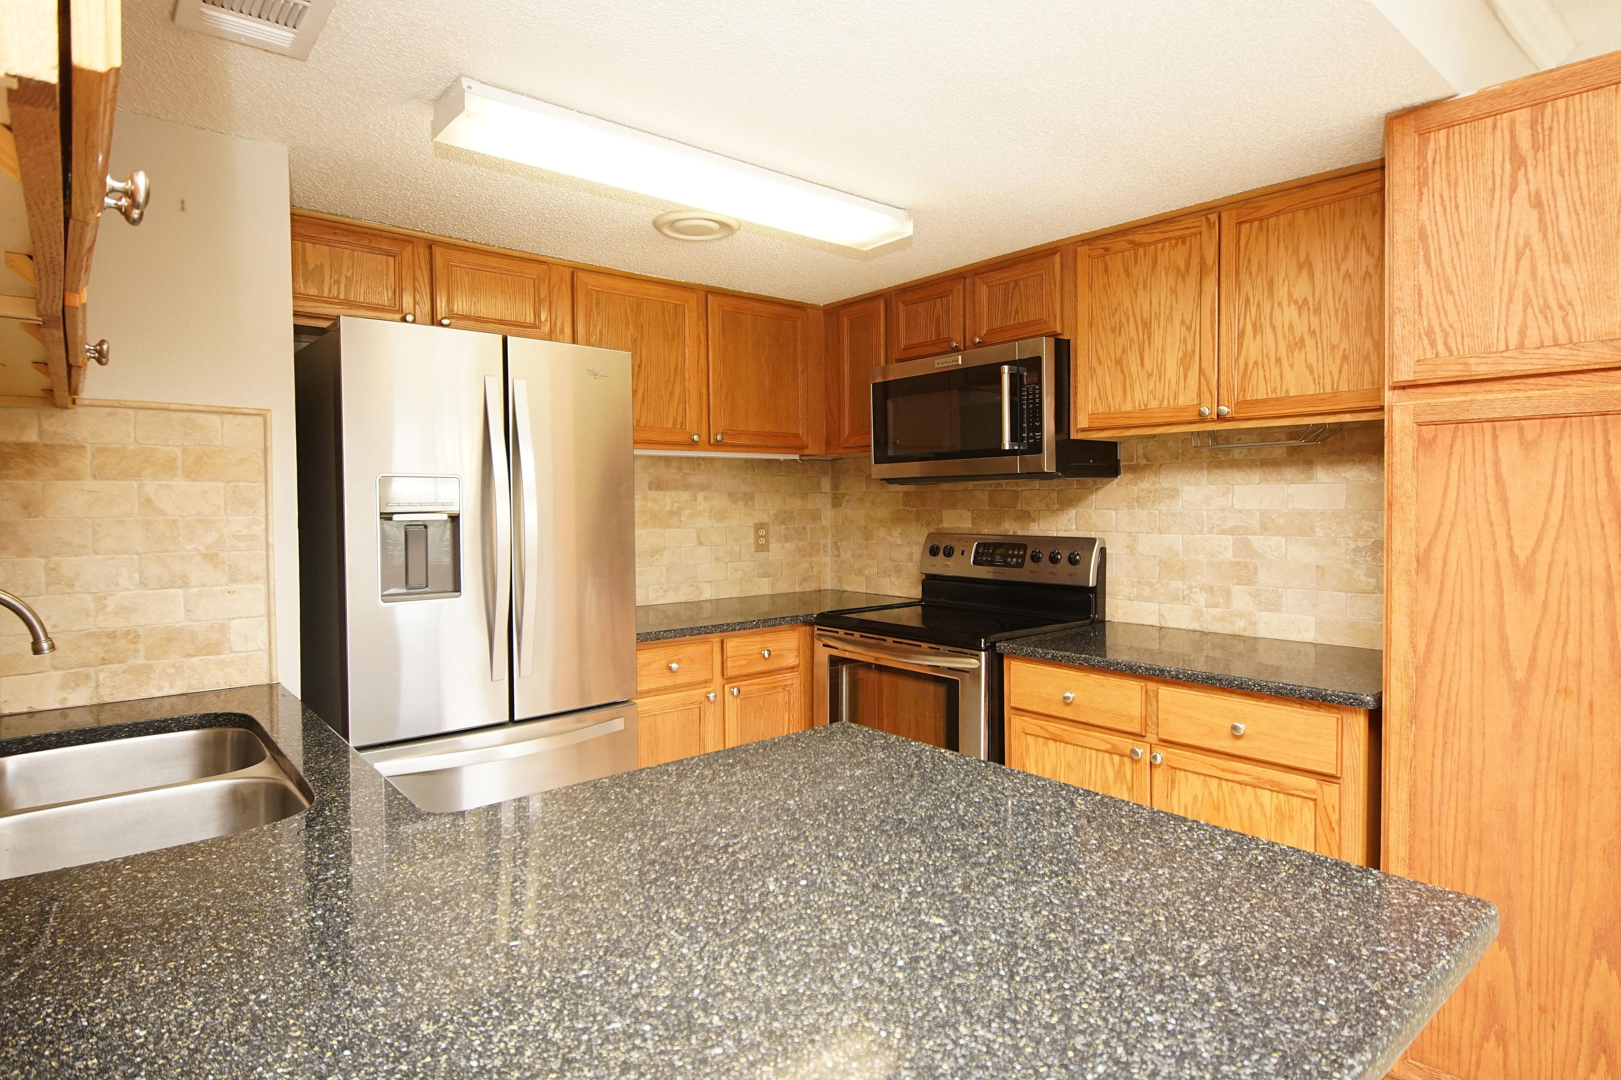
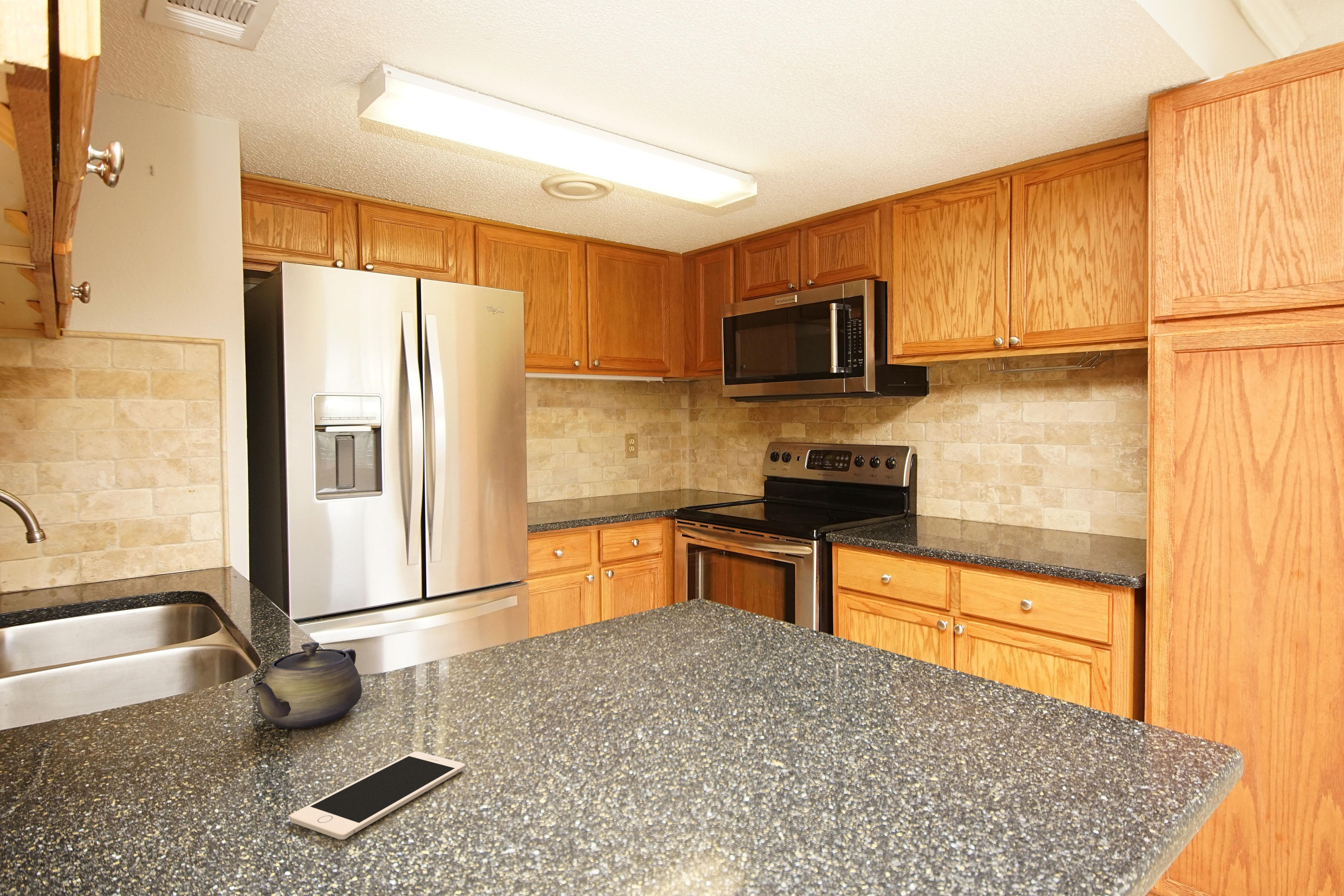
+ cell phone (383, 790)
+ teapot (307, 682)
